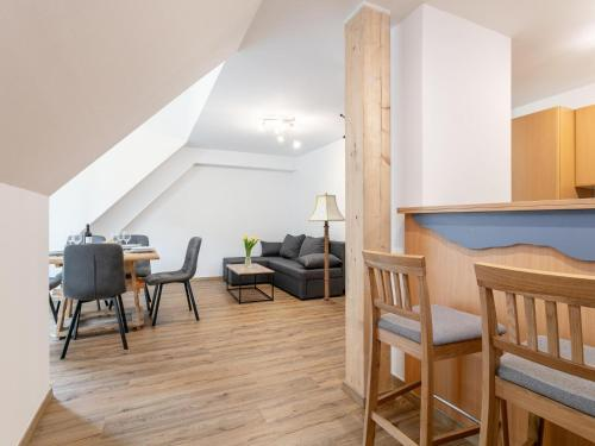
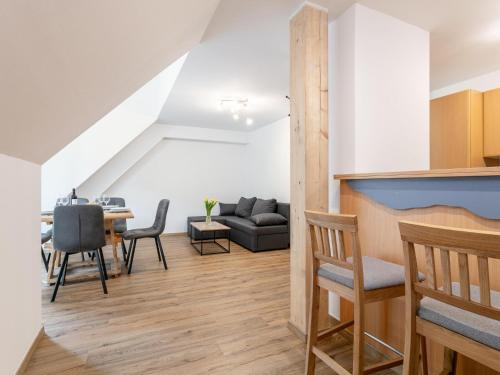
- floor lamp (326, 247)
